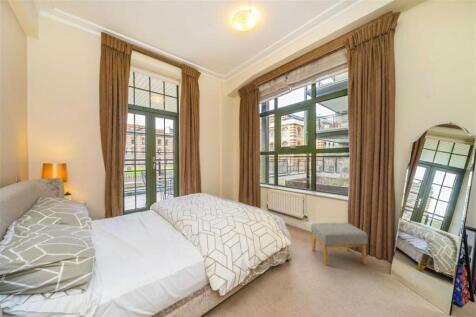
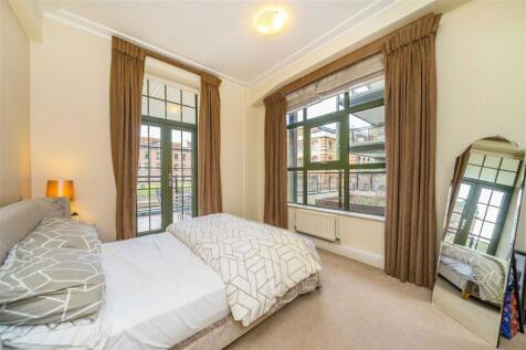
- footstool (337, 241)
